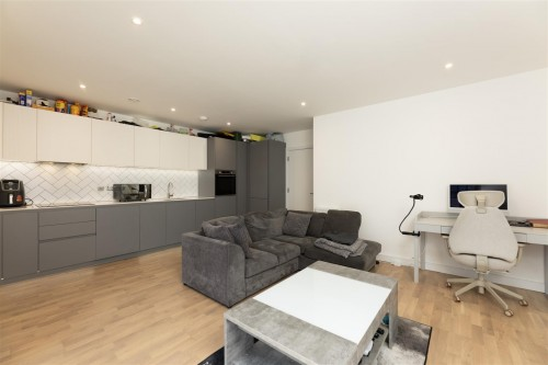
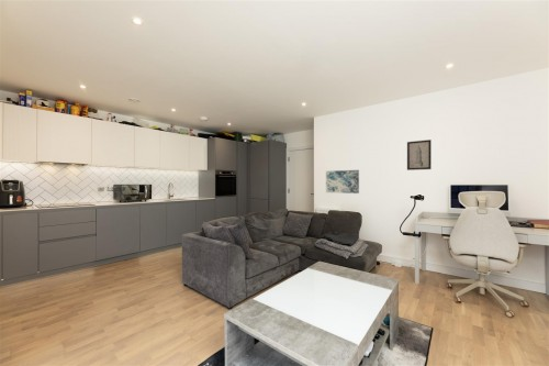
+ wall art (418, 155)
+ wall art (341, 181)
